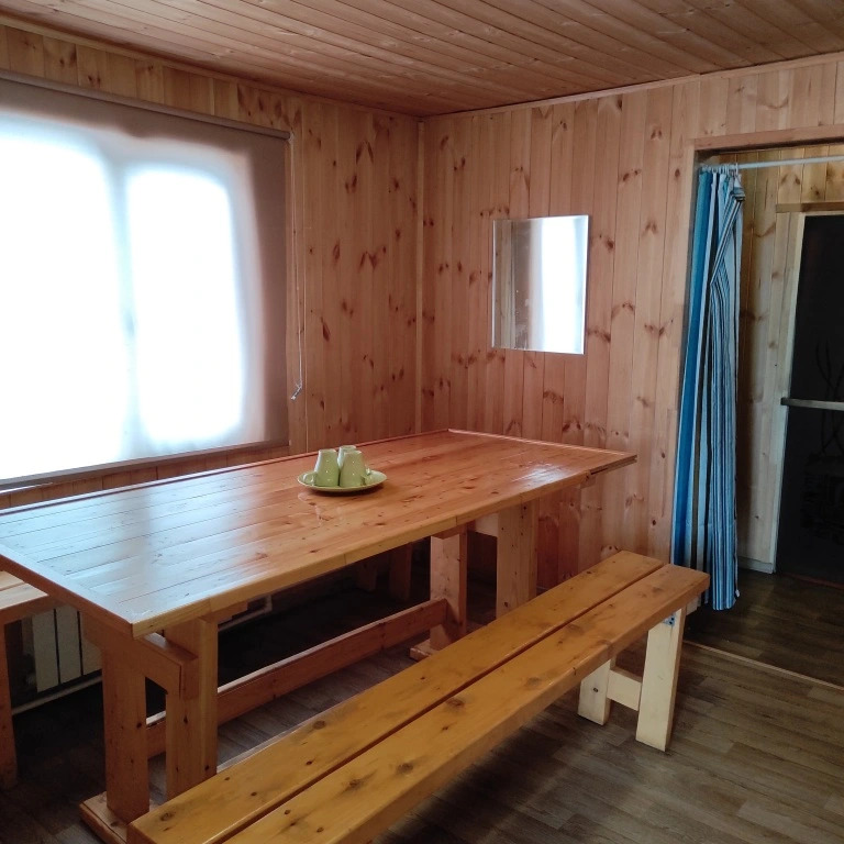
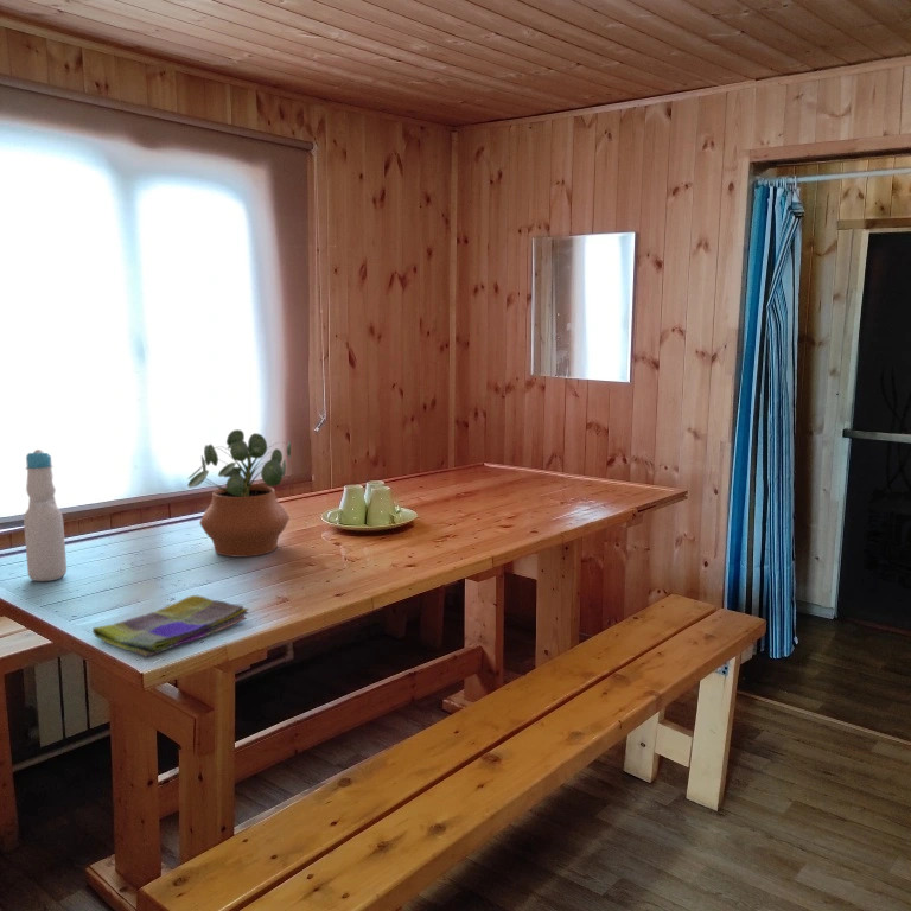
+ bottle (43, 514)
+ dish towel (173, 622)
+ potted plant (235, 492)
